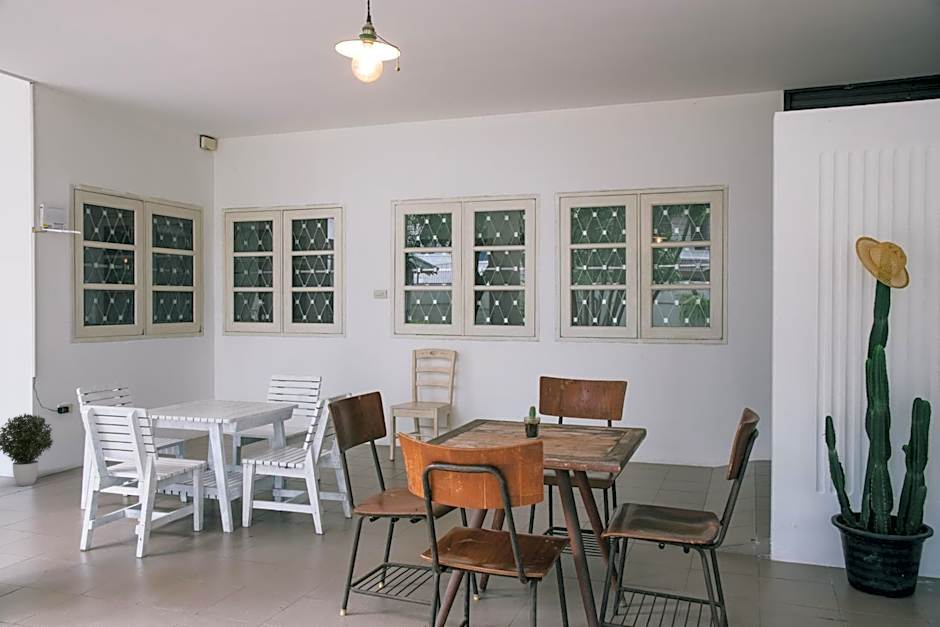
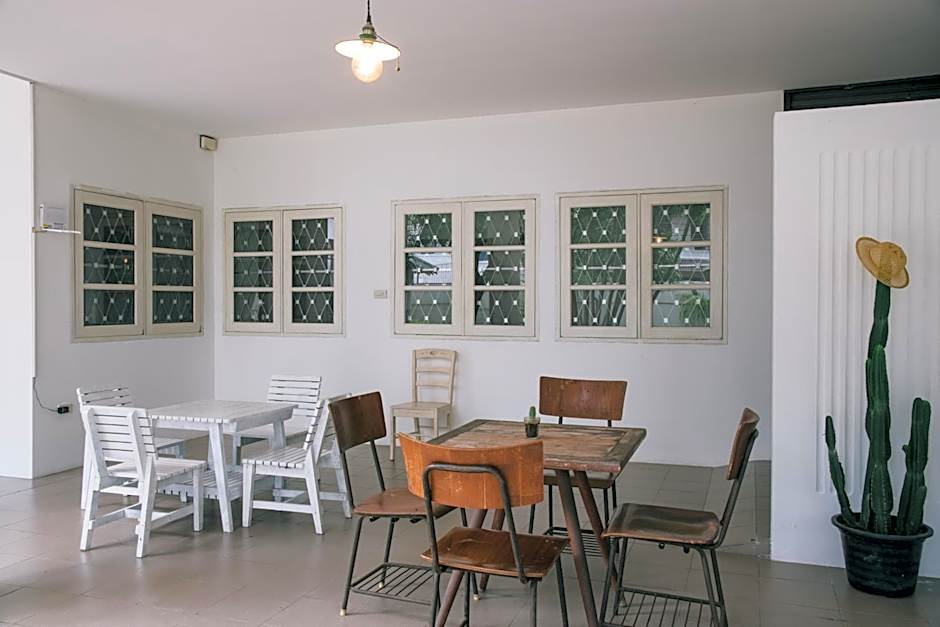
- potted plant (26, 449)
